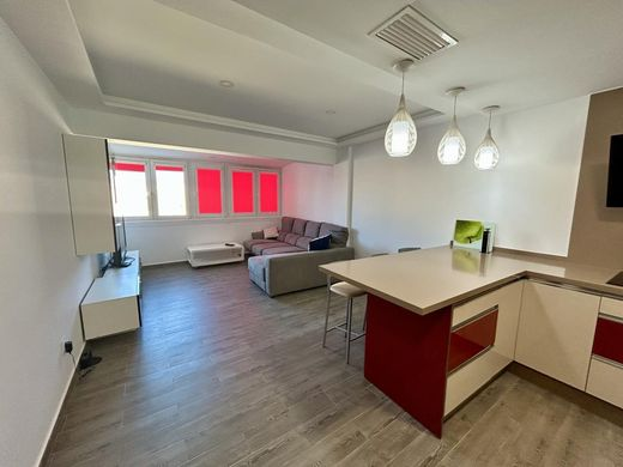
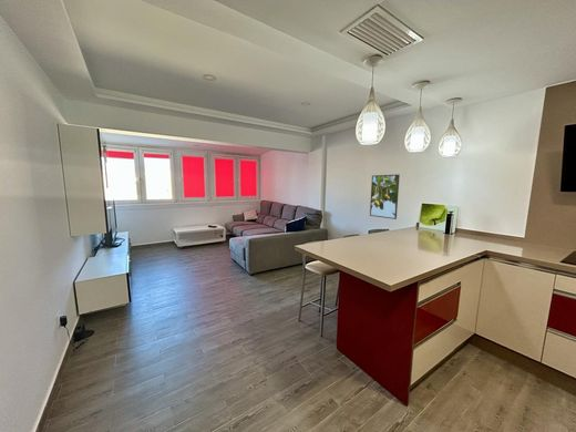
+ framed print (383, 196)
